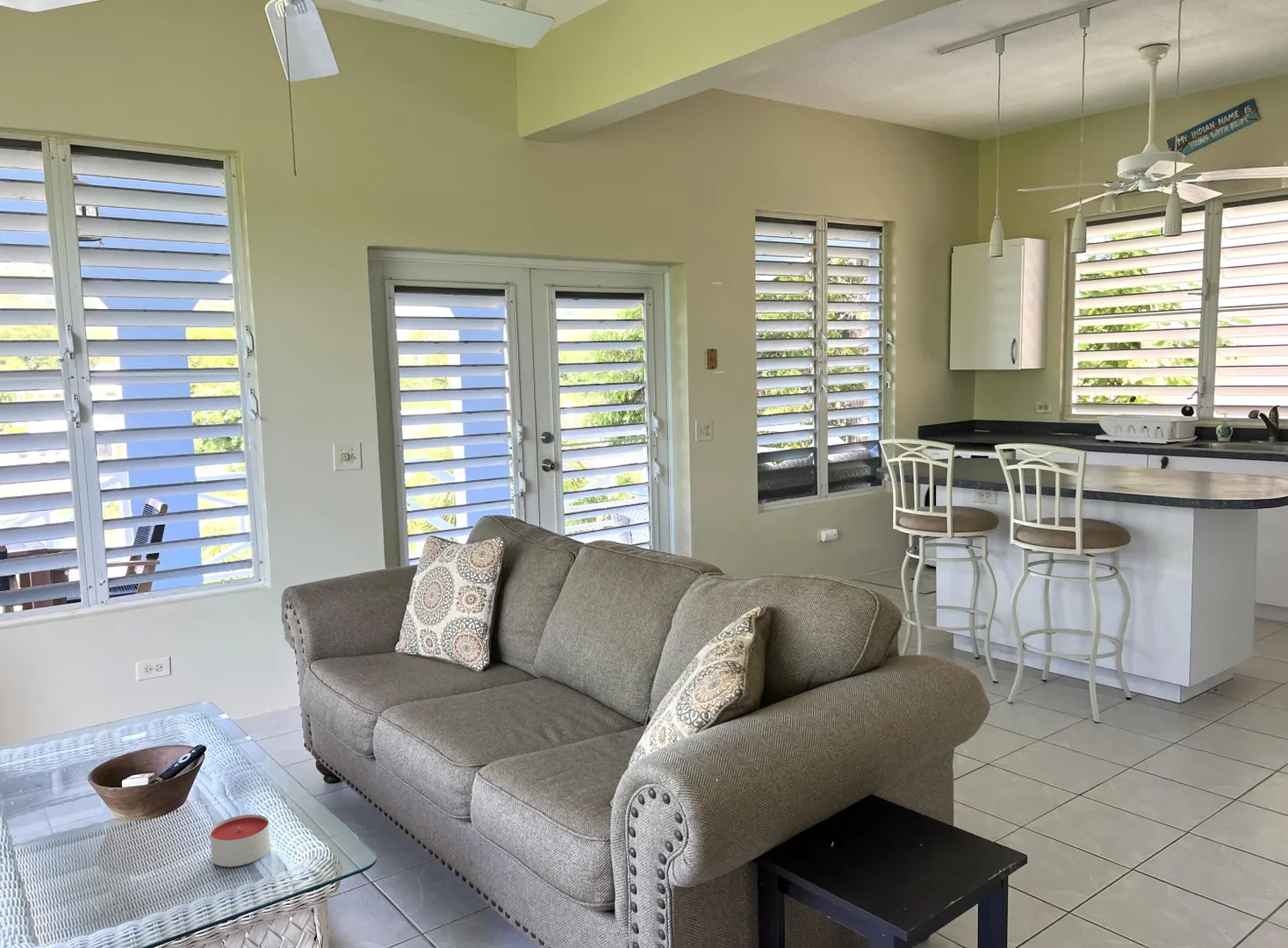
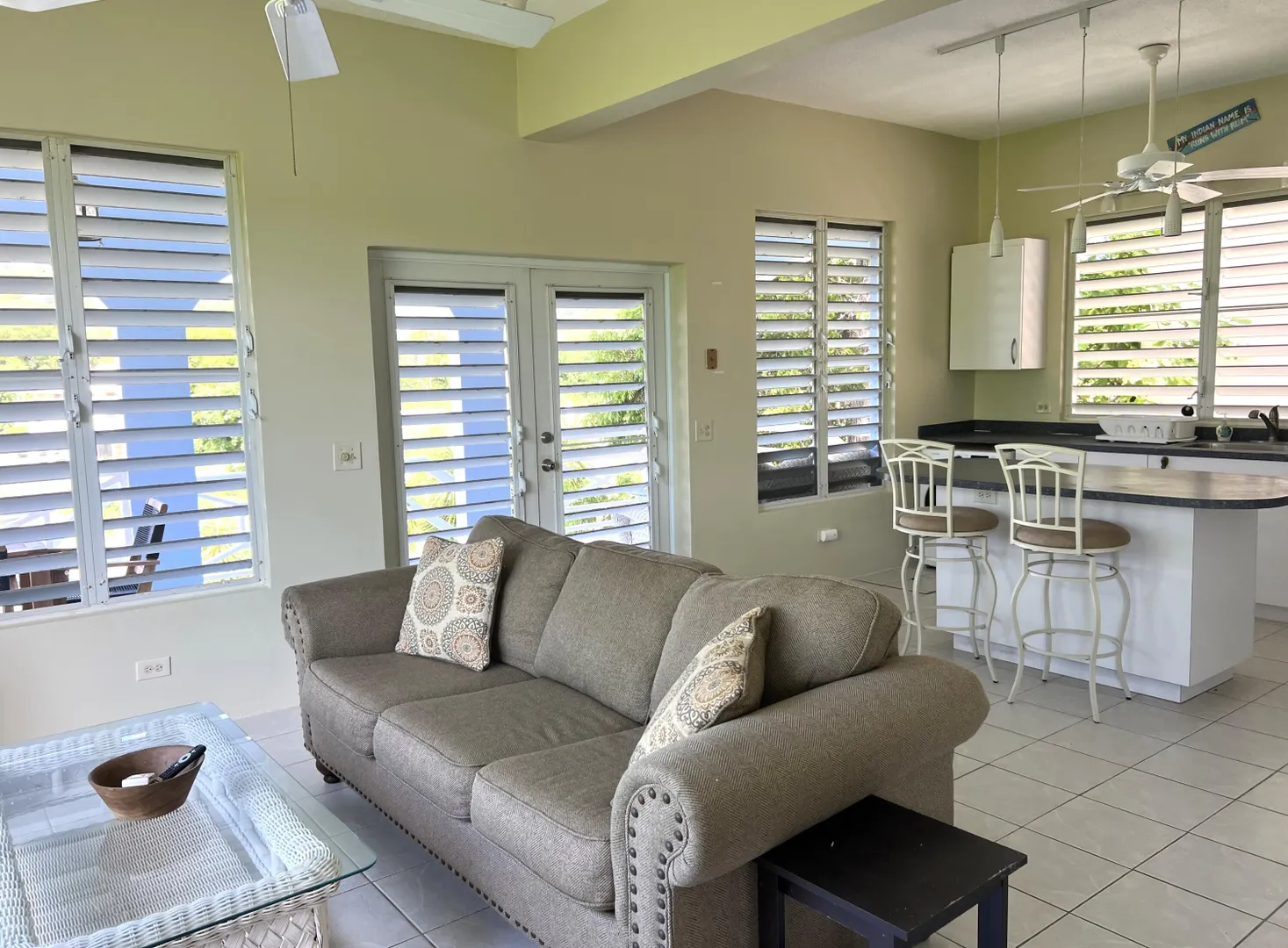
- candle (240, 838)
